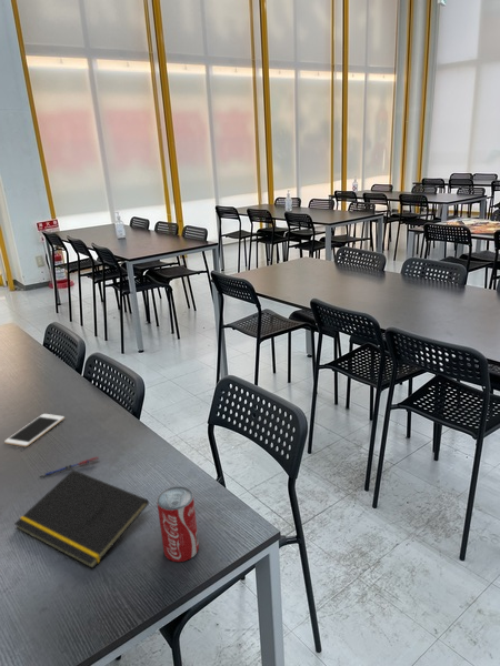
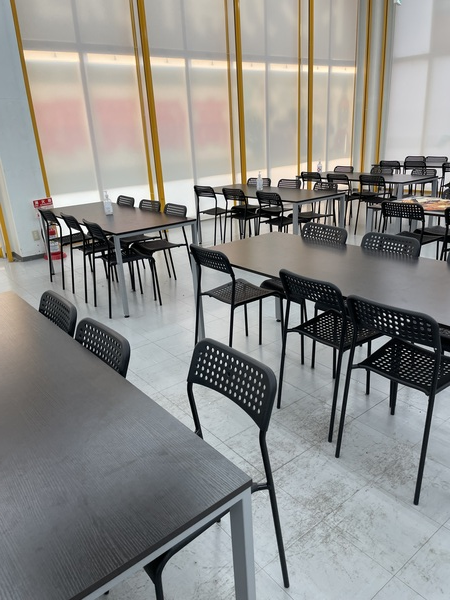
- beverage can (178, 523)
- pen (70, 466)
- notepad (81, 513)
- cell phone (36, 428)
